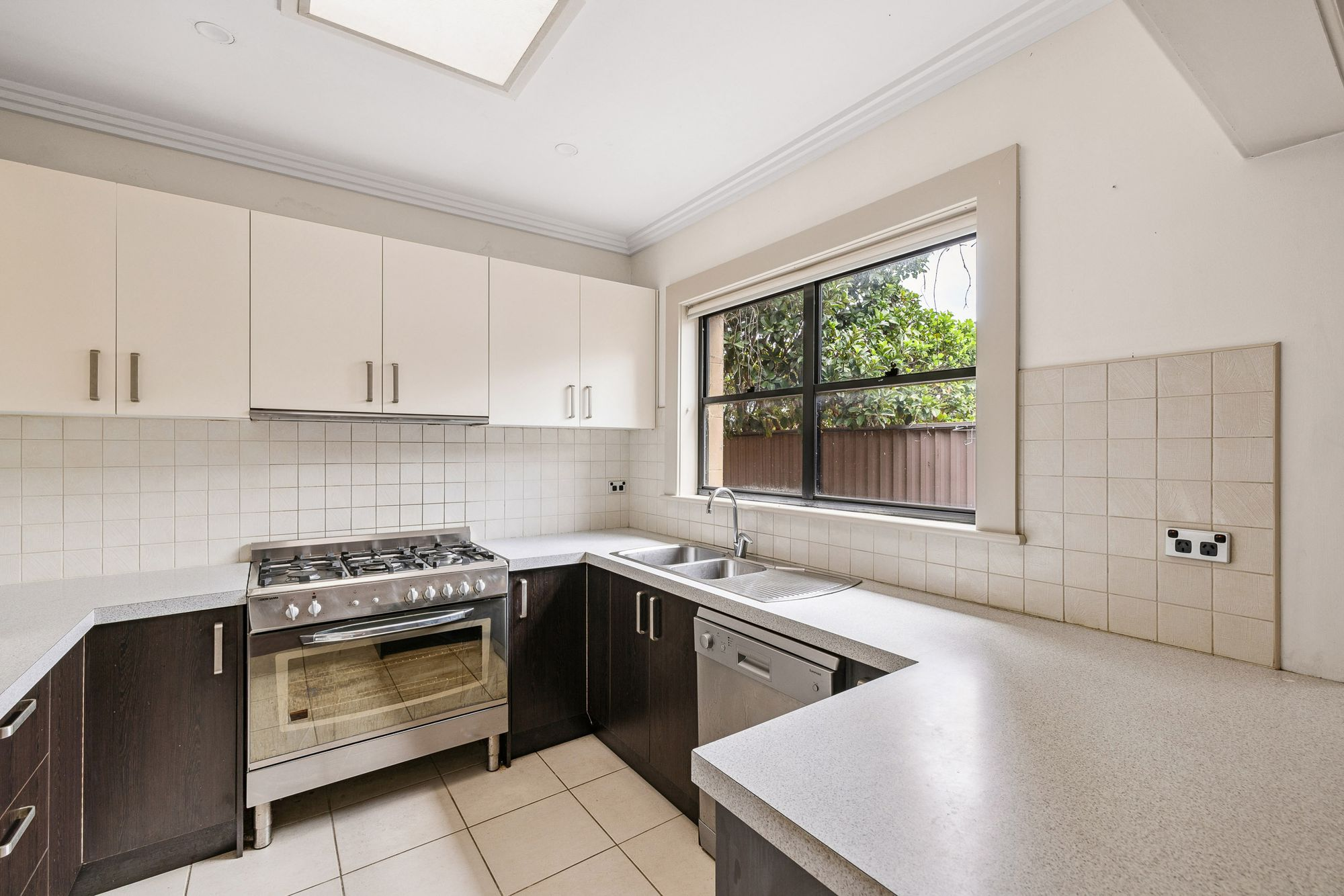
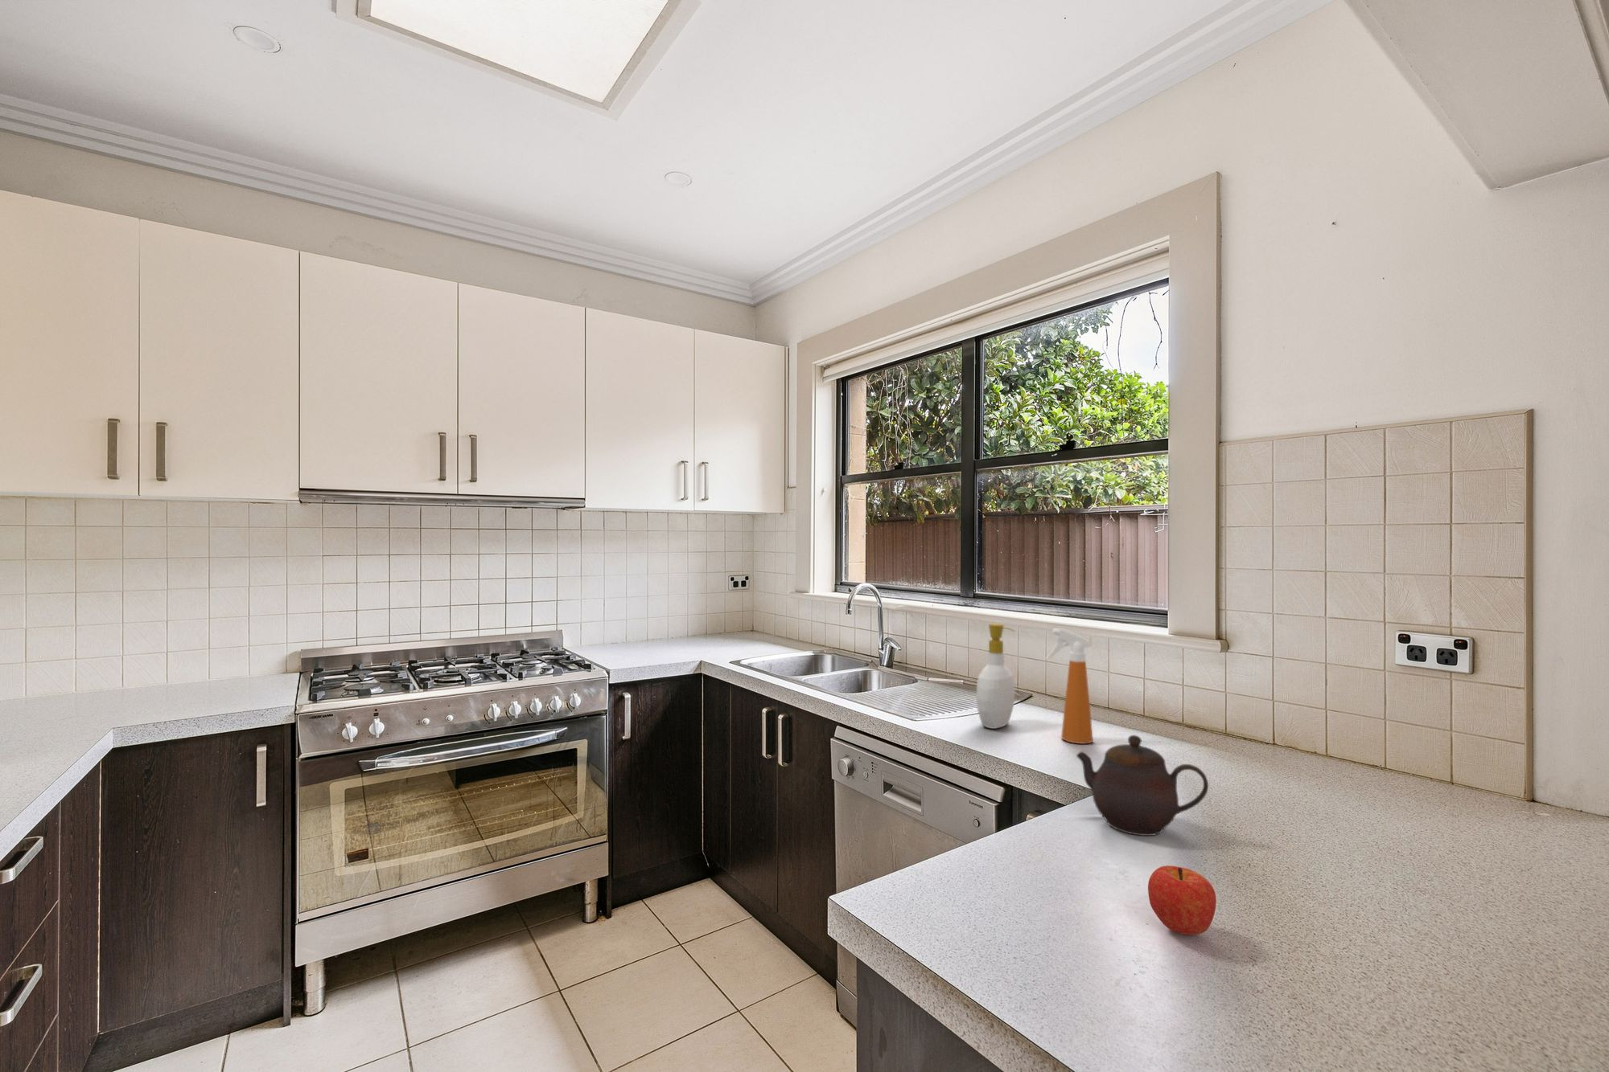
+ spray bottle (1068, 684)
+ soap bottle (997, 675)
+ teapot (1140, 781)
+ fruit (1180, 897)
